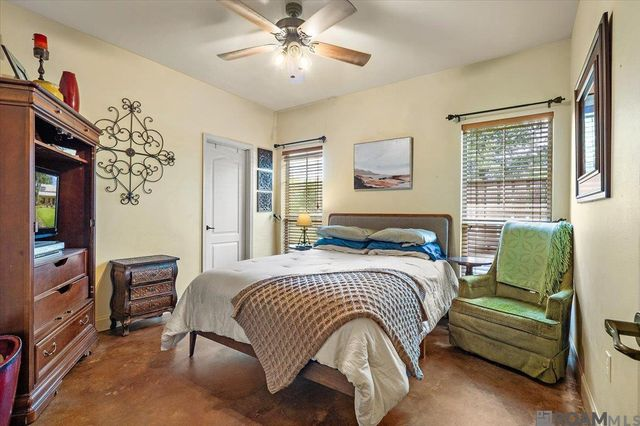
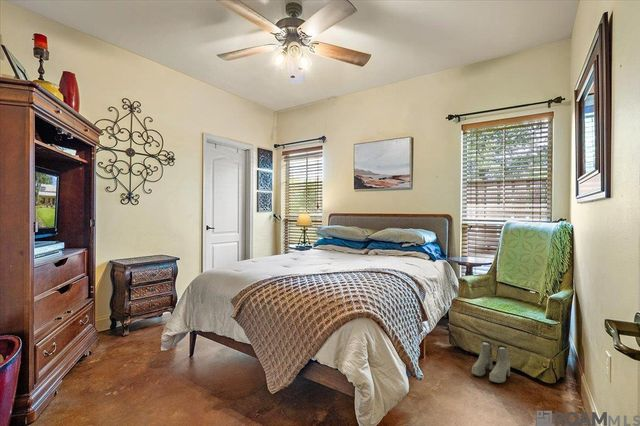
+ boots (491, 360)
